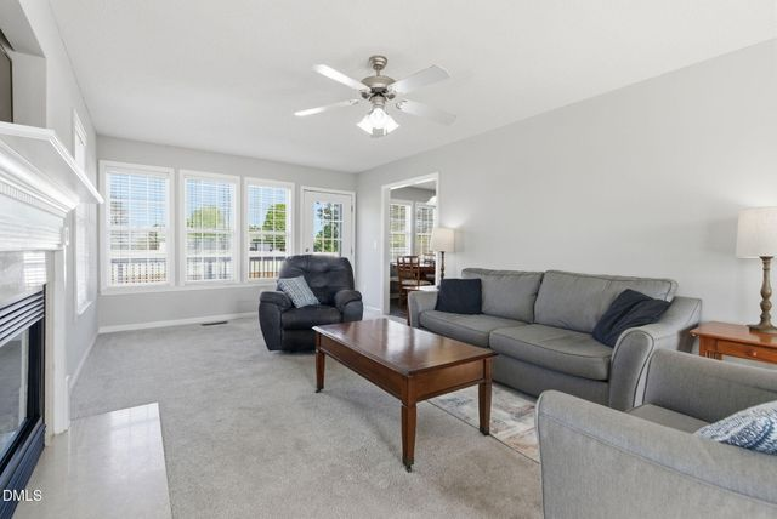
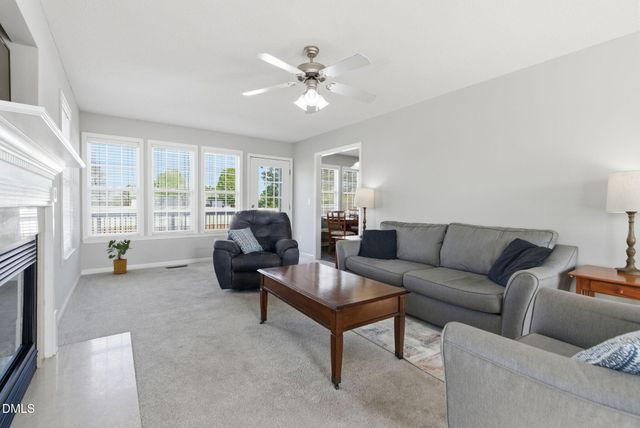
+ house plant (118, 256)
